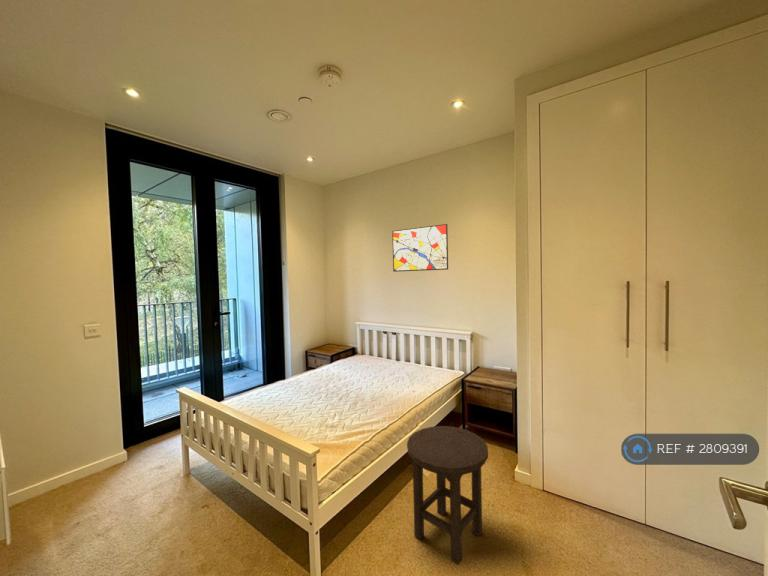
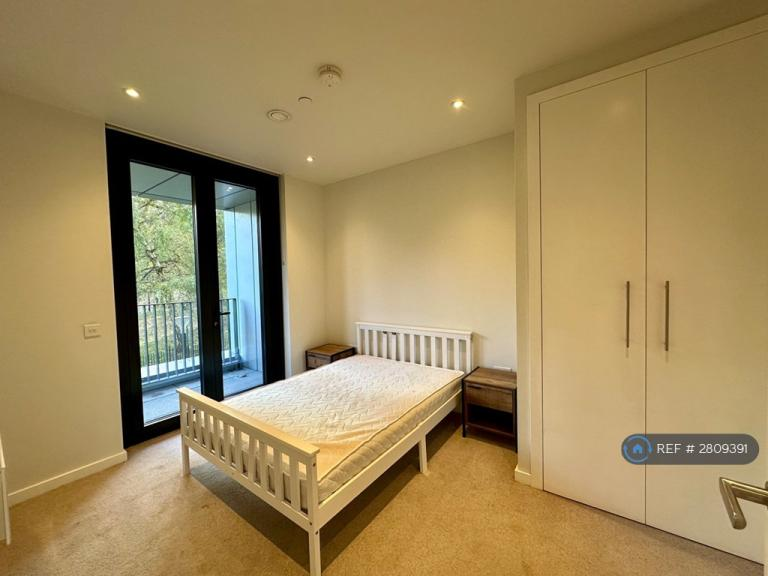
- stool (447, 489)
- wall art (418, 249)
